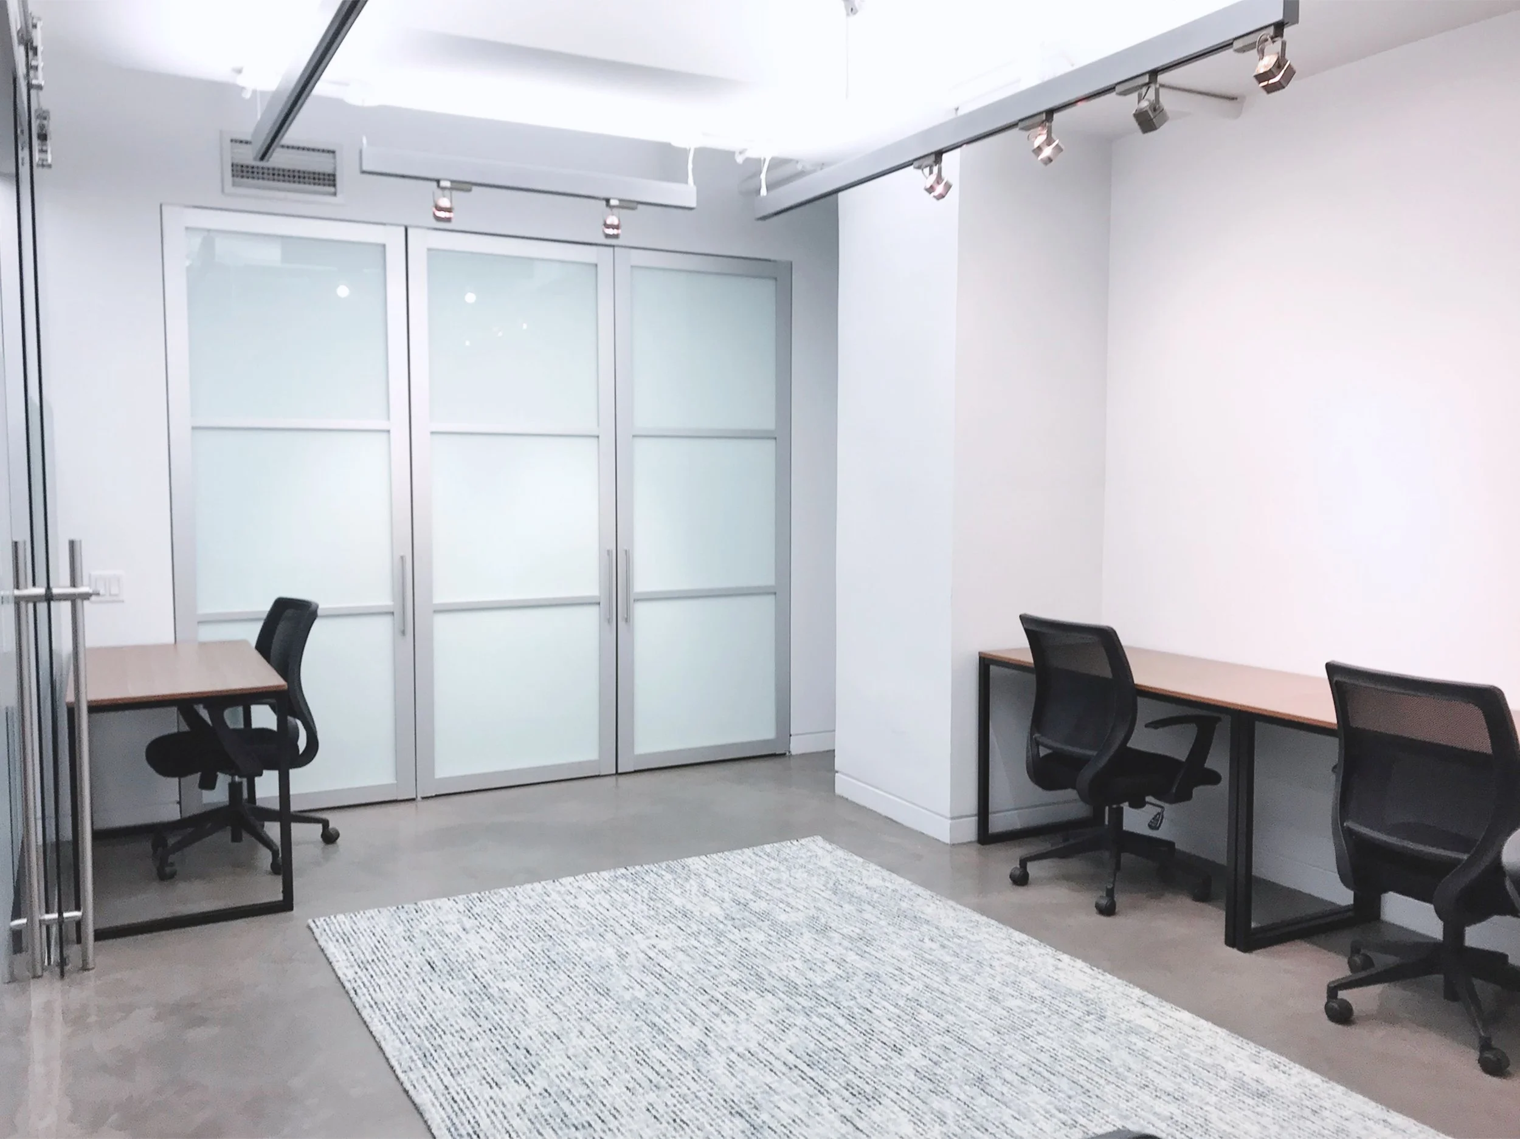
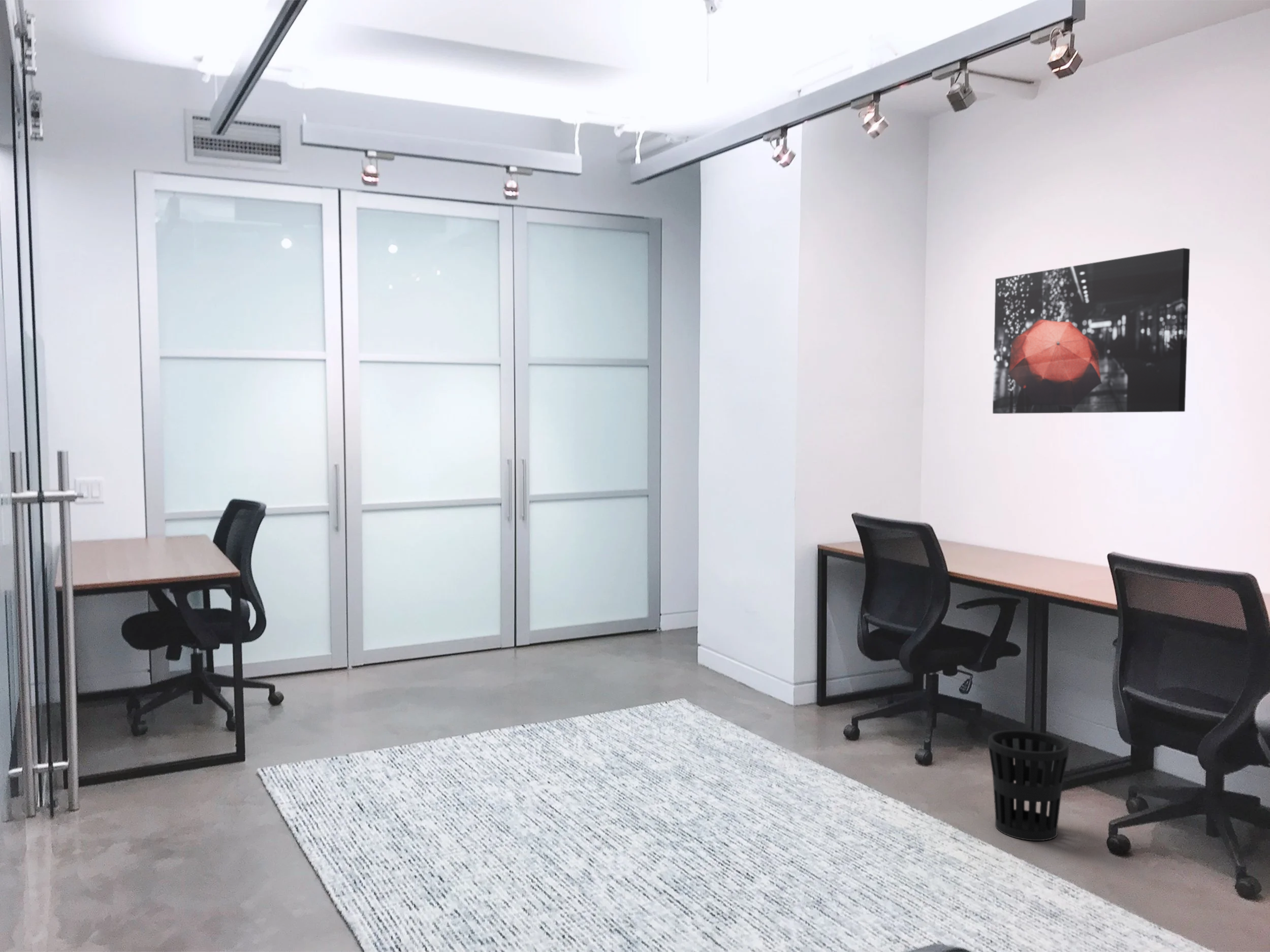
+ wall art (1082, 339)
+ wastebasket (1026, 785)
